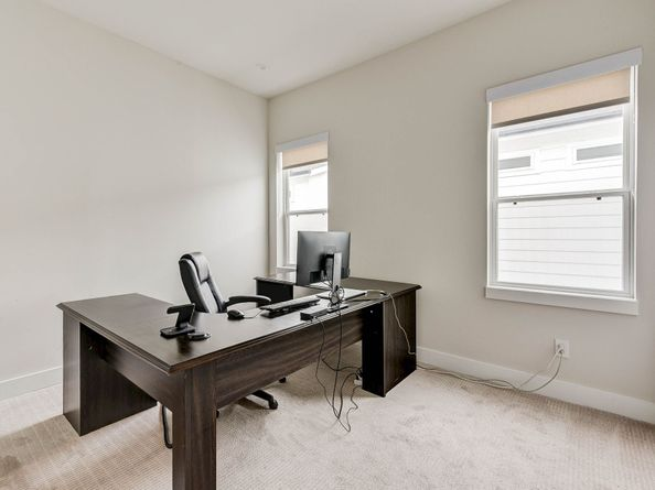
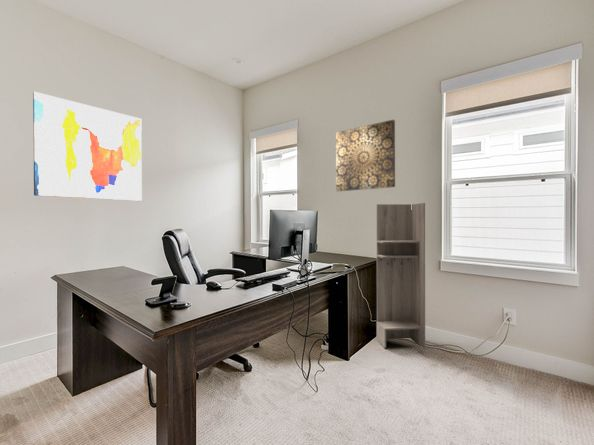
+ wall art (363, 158)
+ wall art (93, 152)
+ shelf (400, 273)
